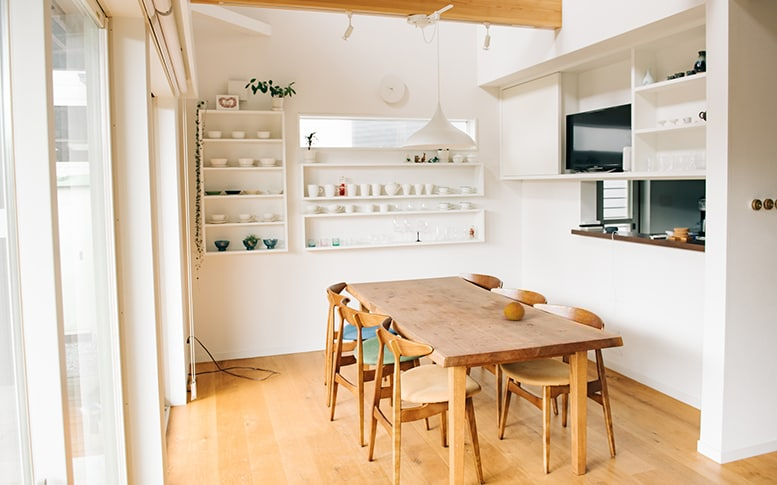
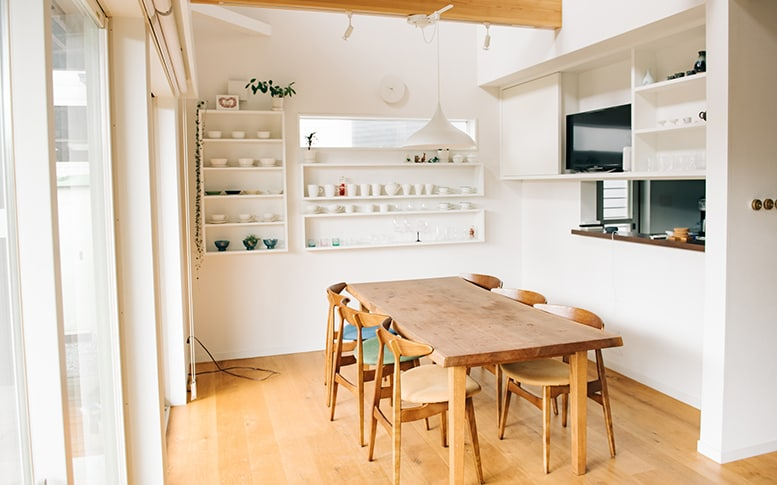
- fruit (514, 310)
